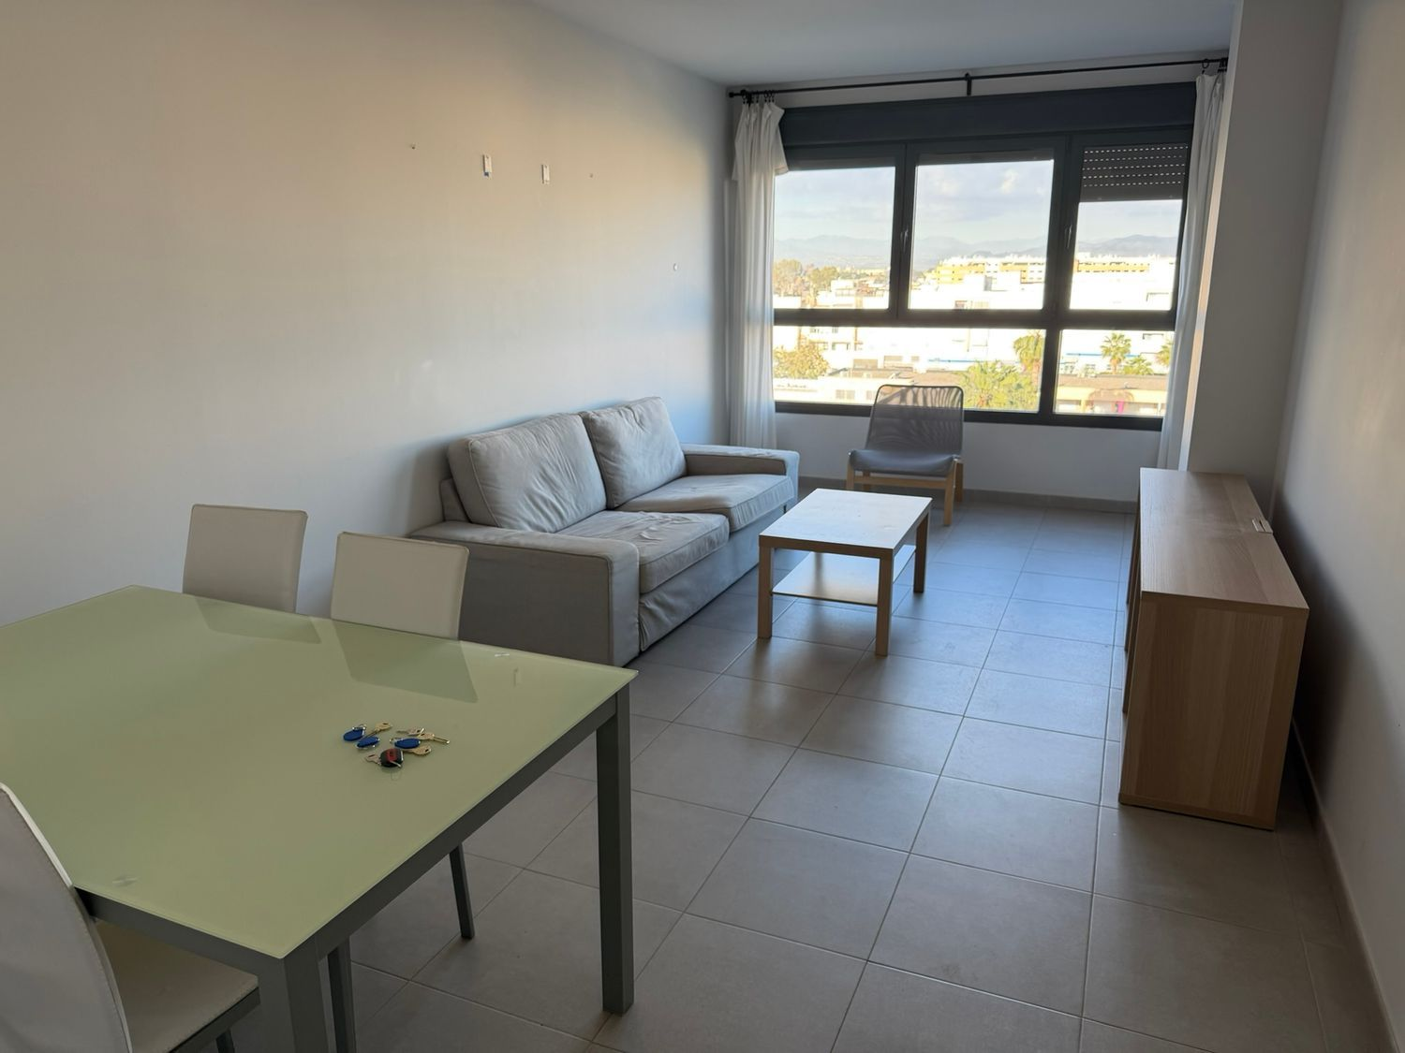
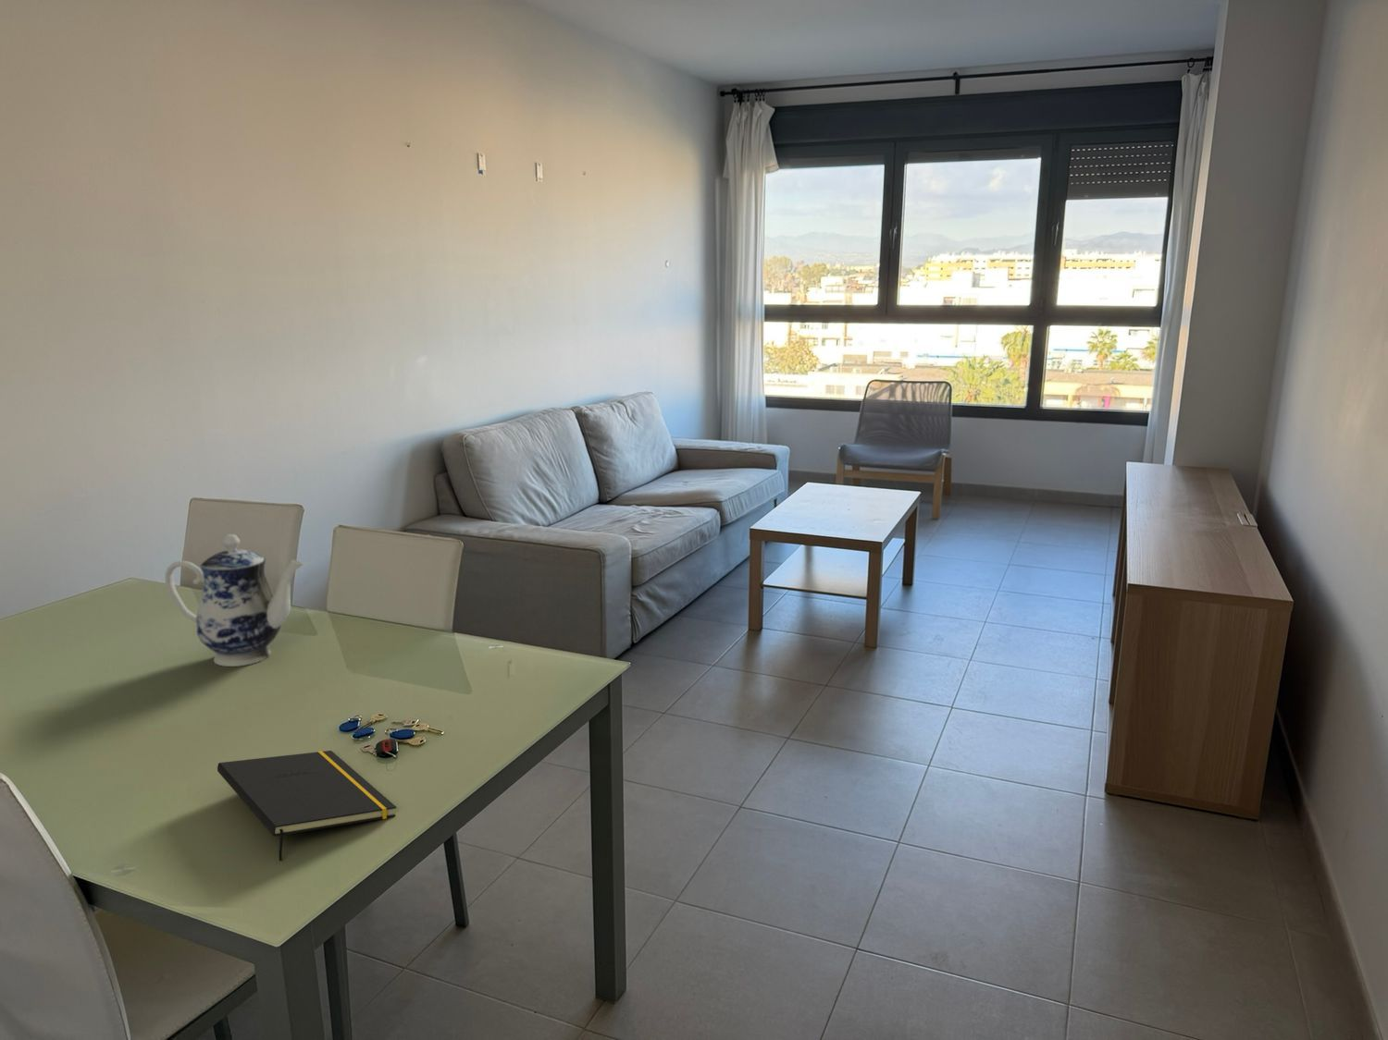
+ teapot (236, 596)
+ notepad (305, 789)
